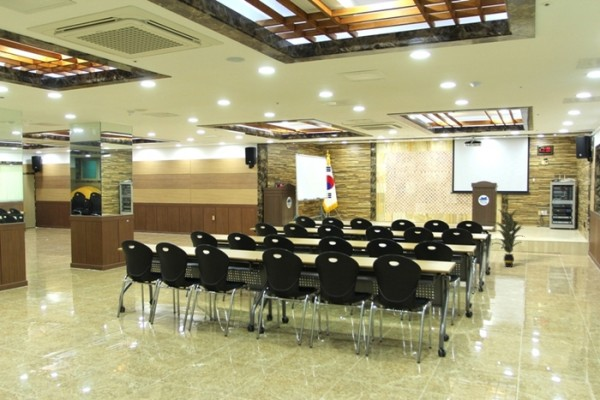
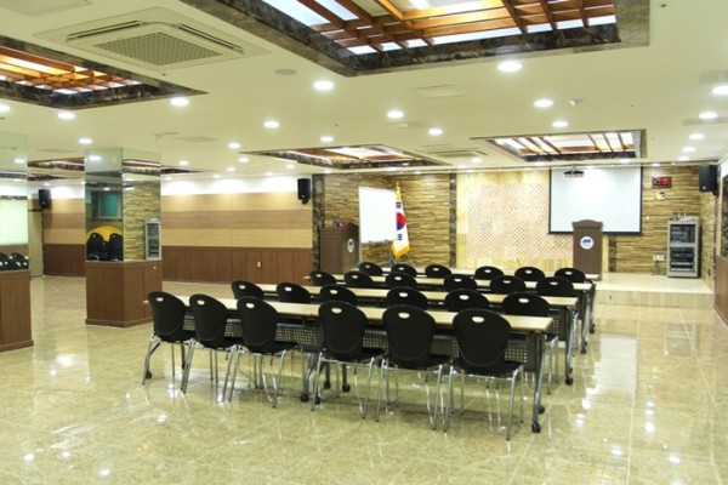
- indoor plant (506, 235)
